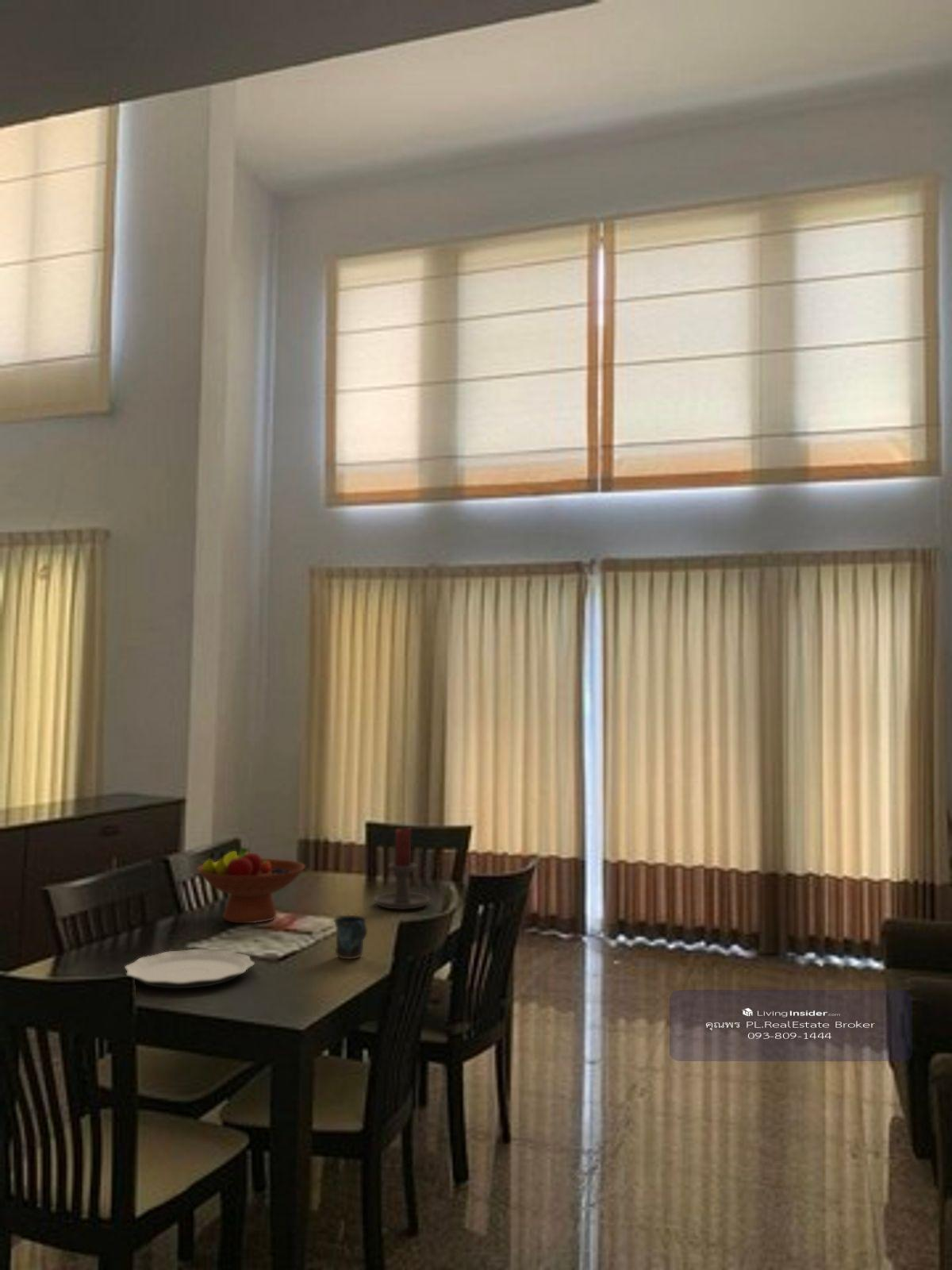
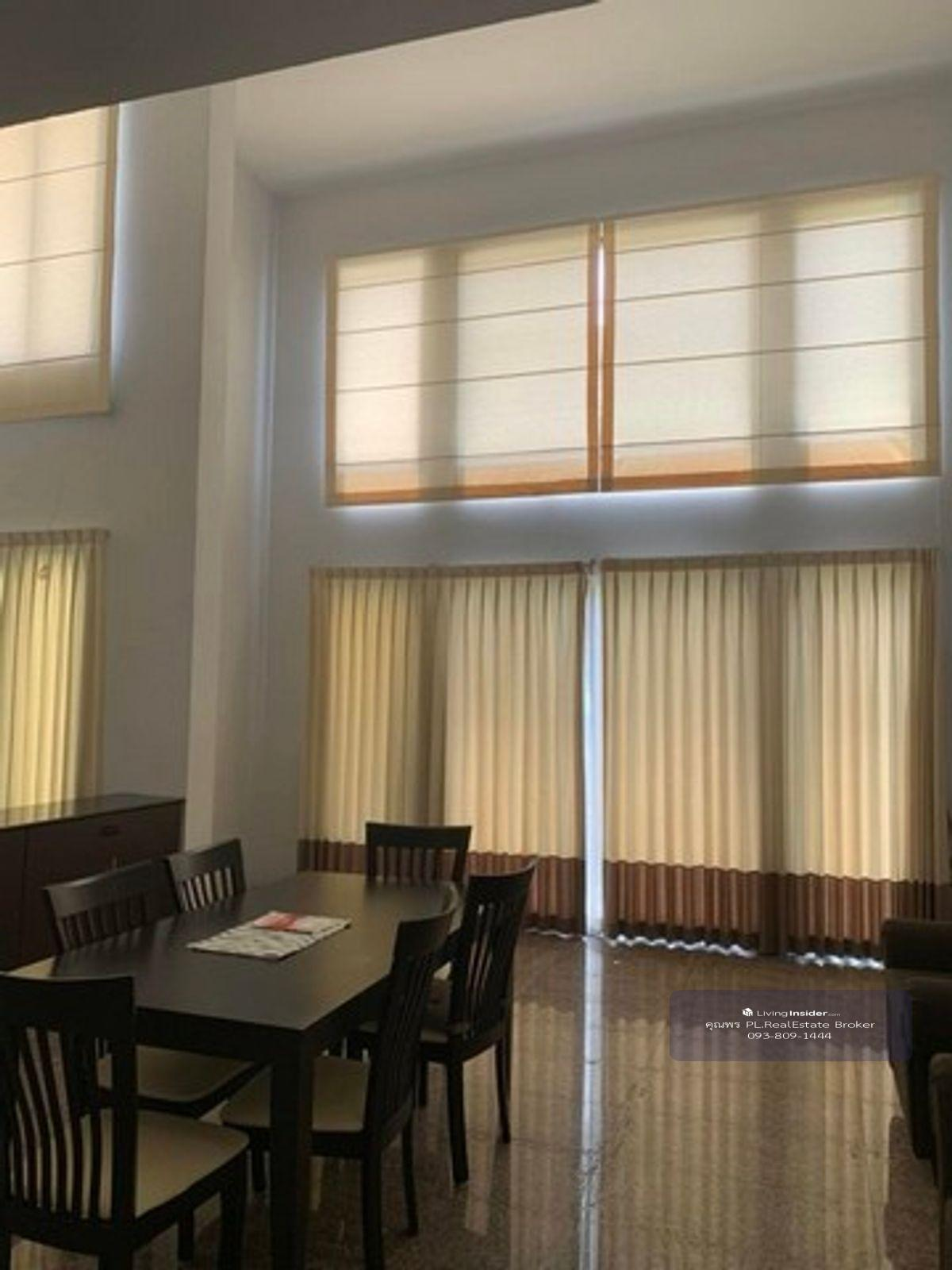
- mug (350, 938)
- candle holder (403, 864)
- fruit bowl (251, 882)
- plate (190, 969)
